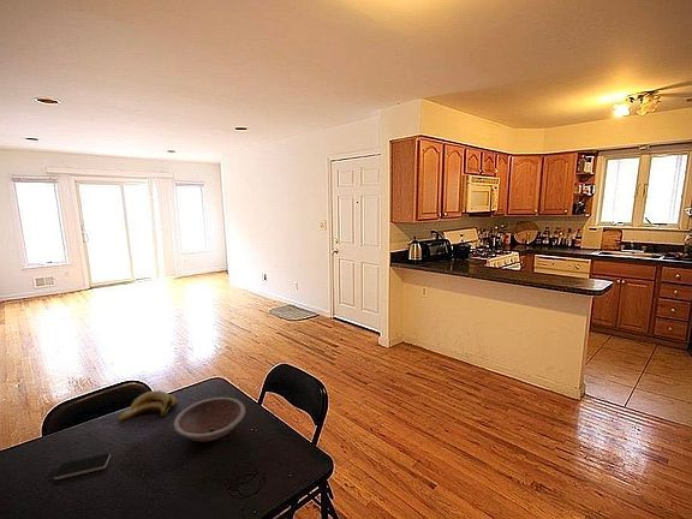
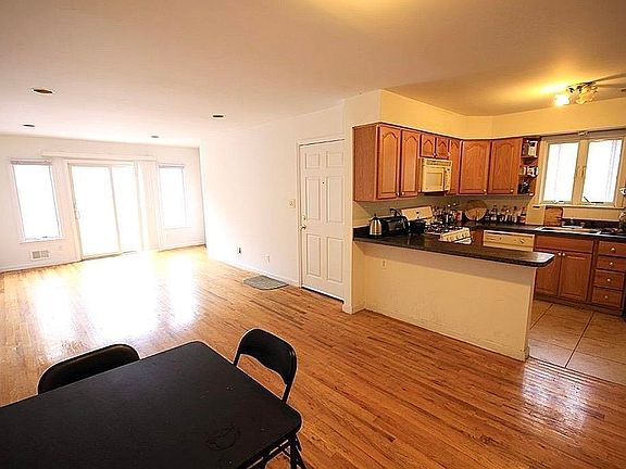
- banana (149, 405)
- smartphone (83, 466)
- bowl (210, 423)
